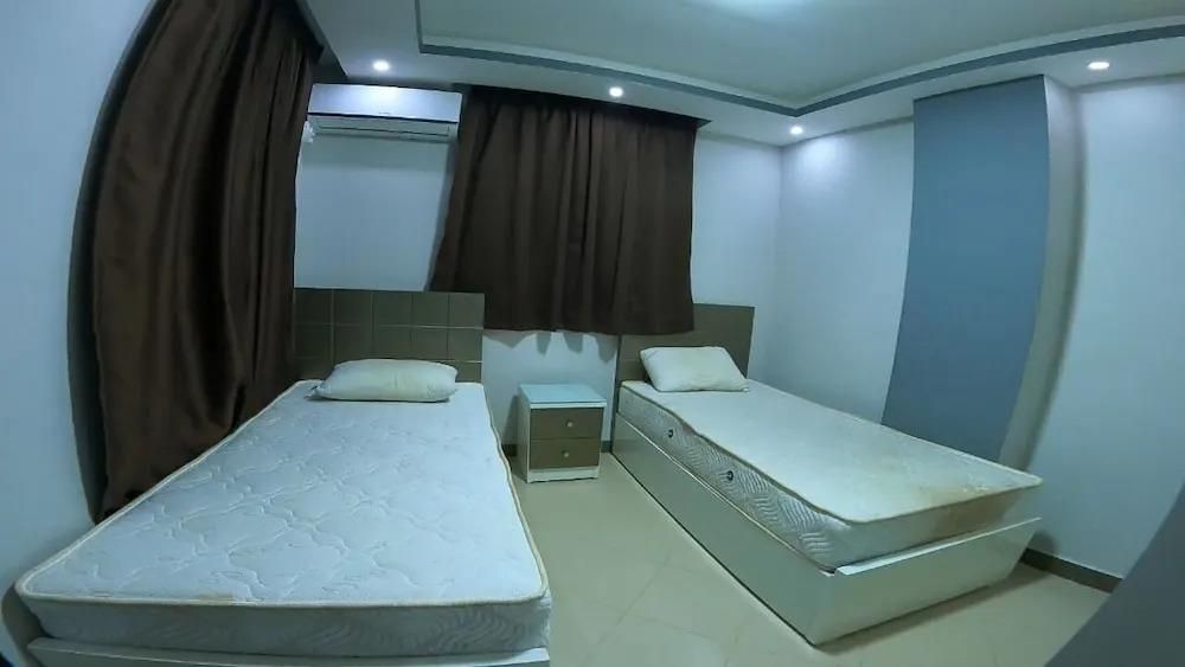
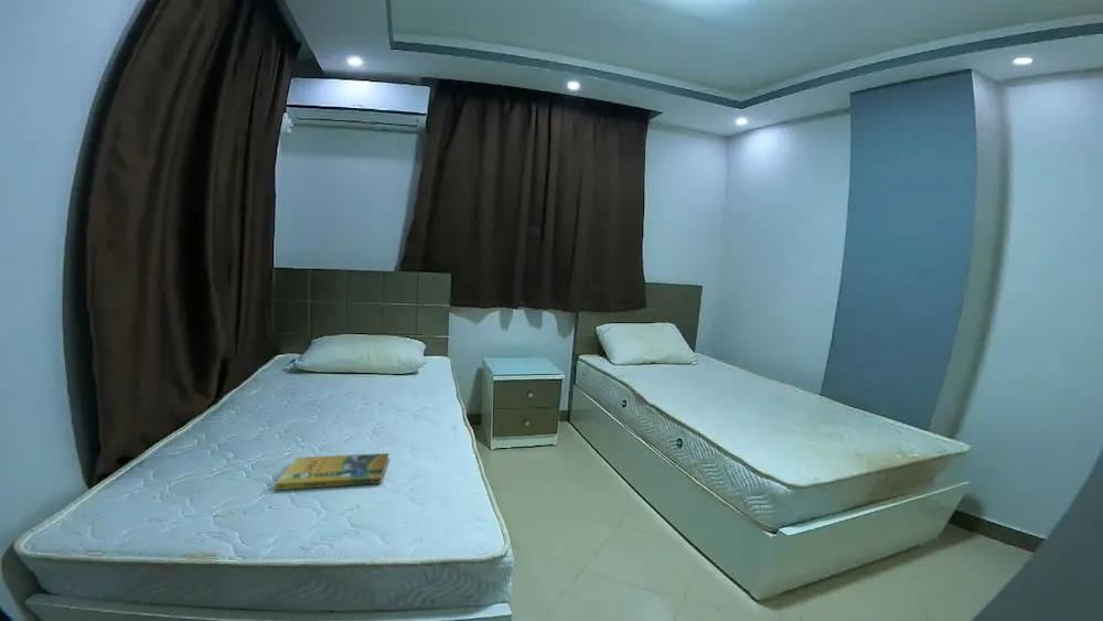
+ booklet (336, 470)
